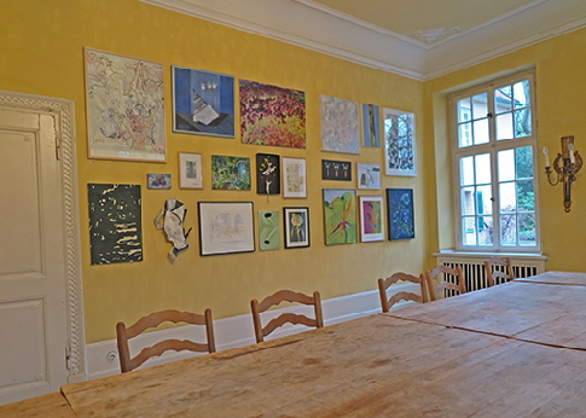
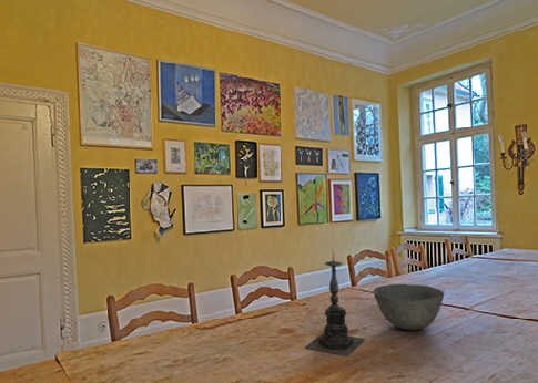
+ bowl (407, 309)
+ candle holder (333, 296)
